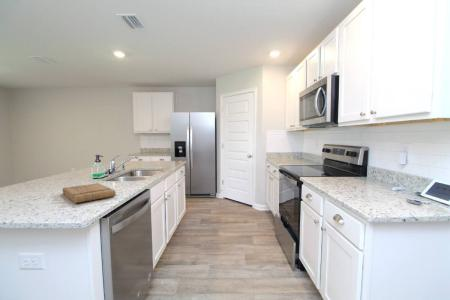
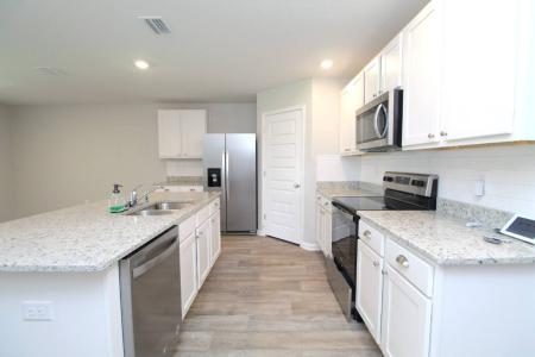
- cutting board (88, 191)
